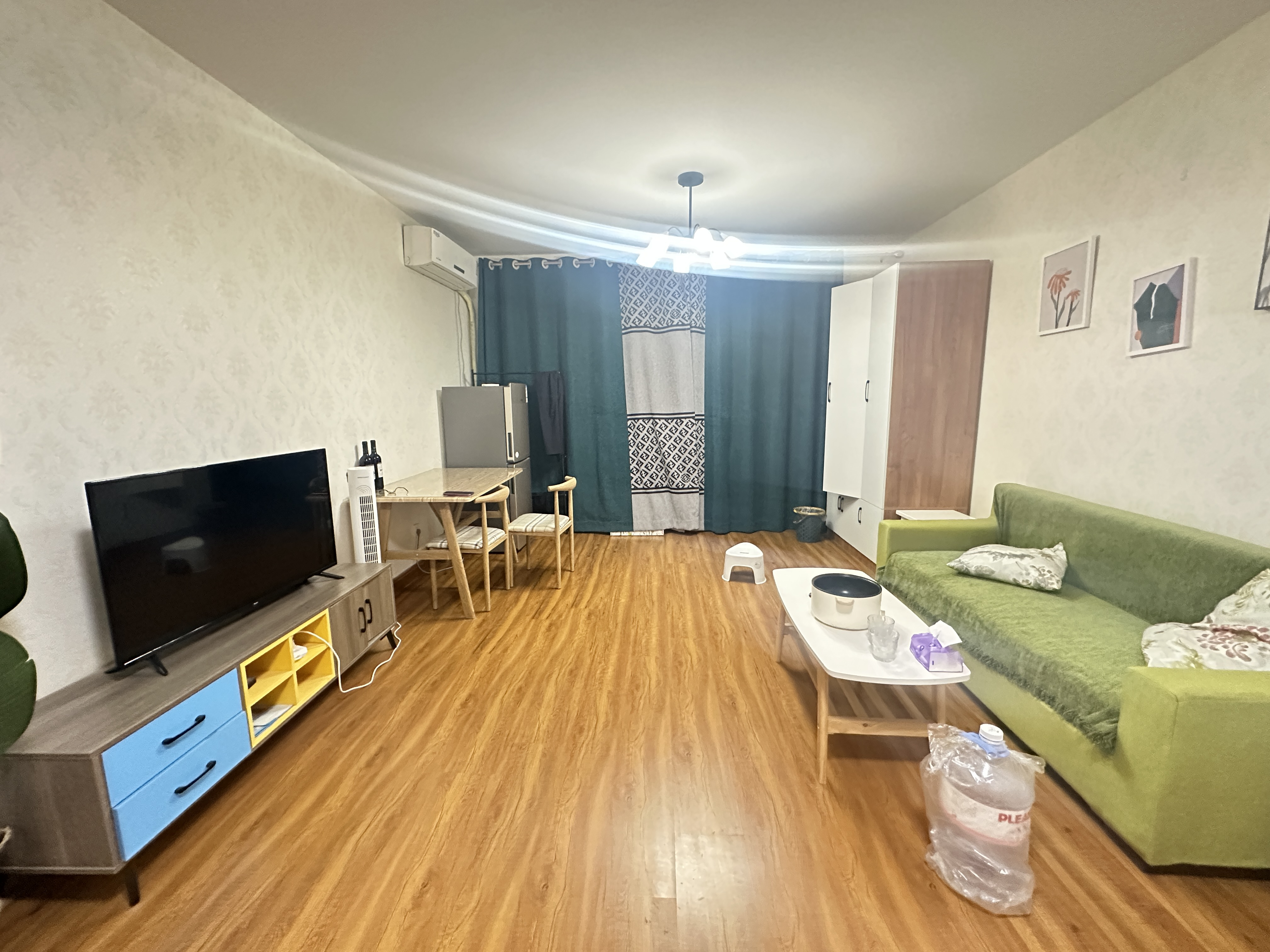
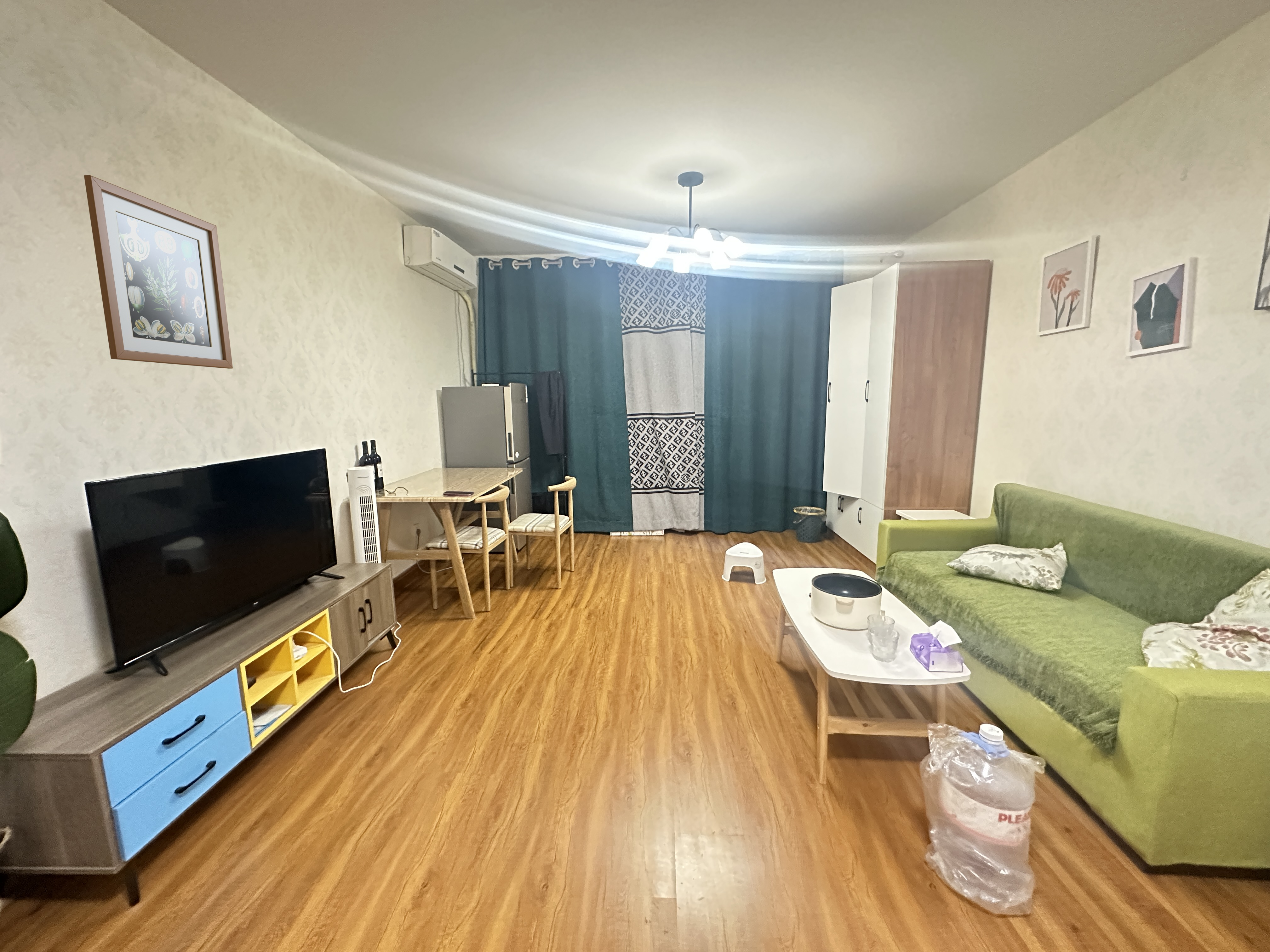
+ wall art (169, 286)
